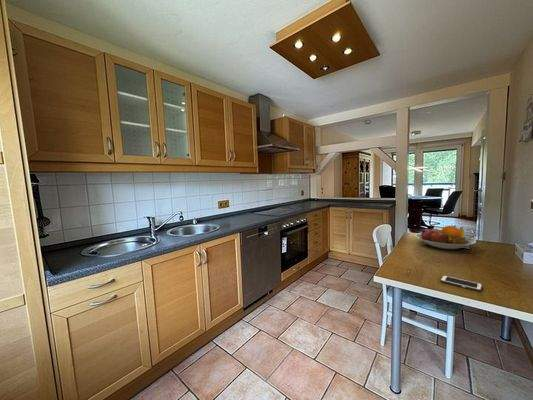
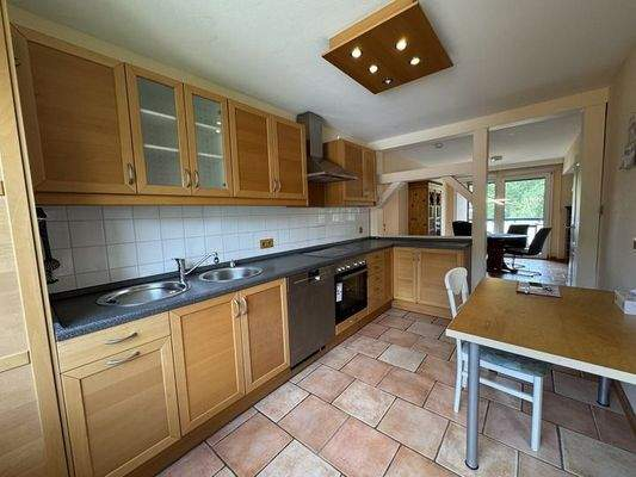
- cell phone (460, 282)
- fruit bowl (443, 235)
